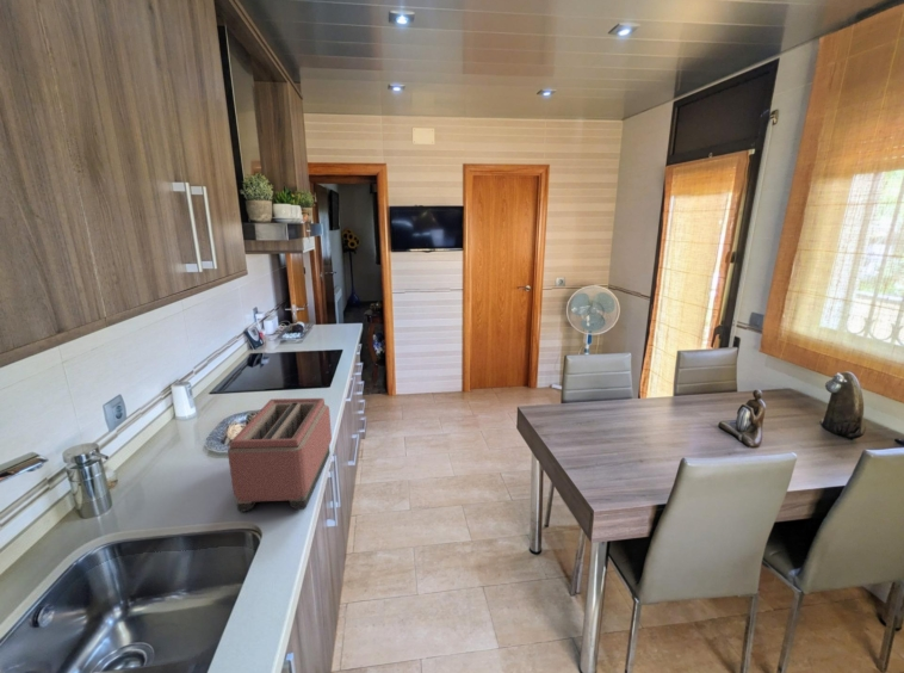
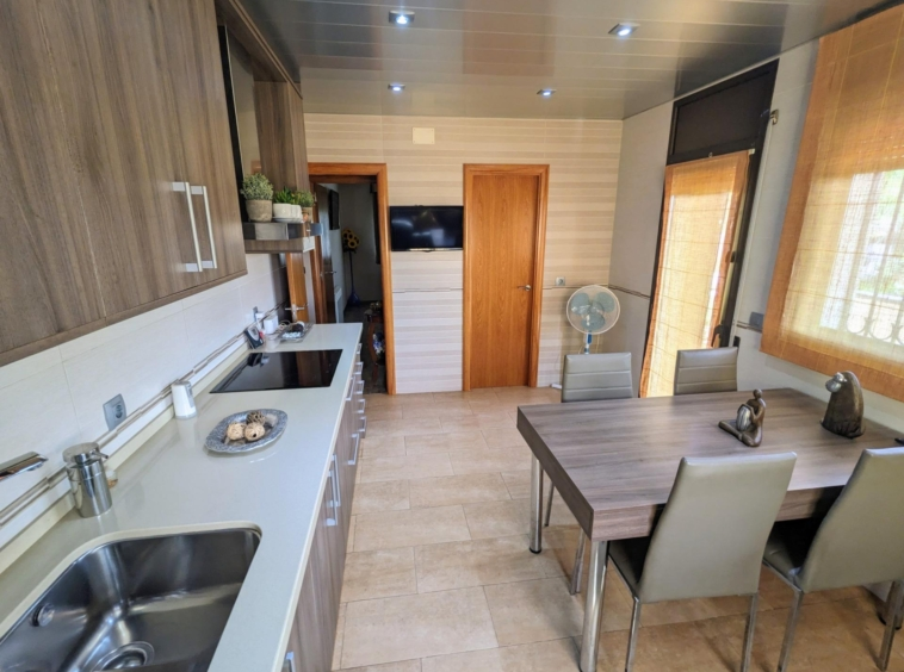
- toaster (287, 445)
